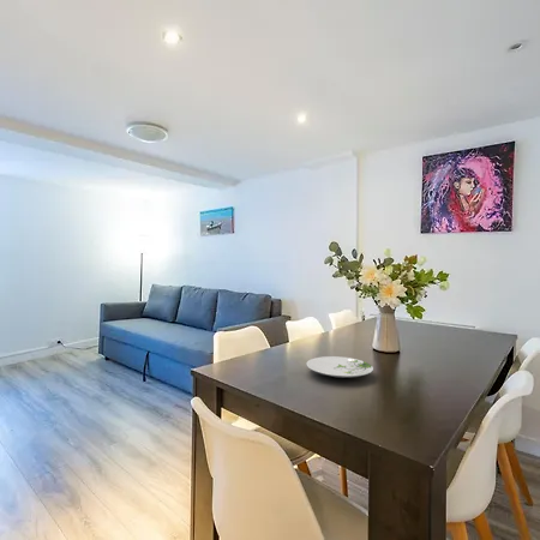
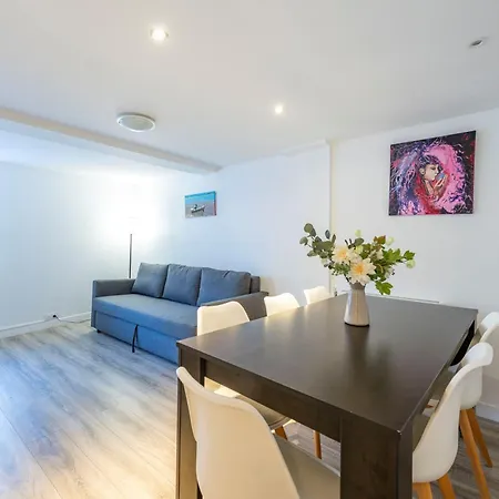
- plate (338, 370)
